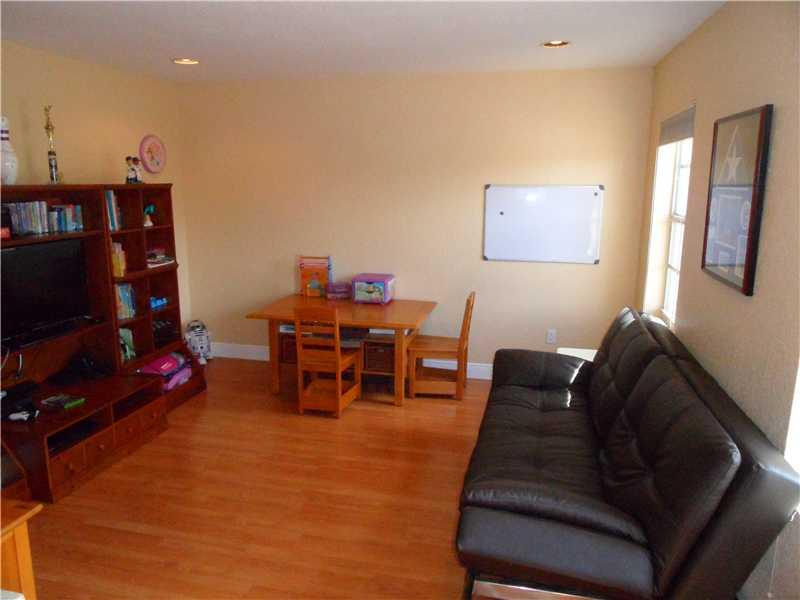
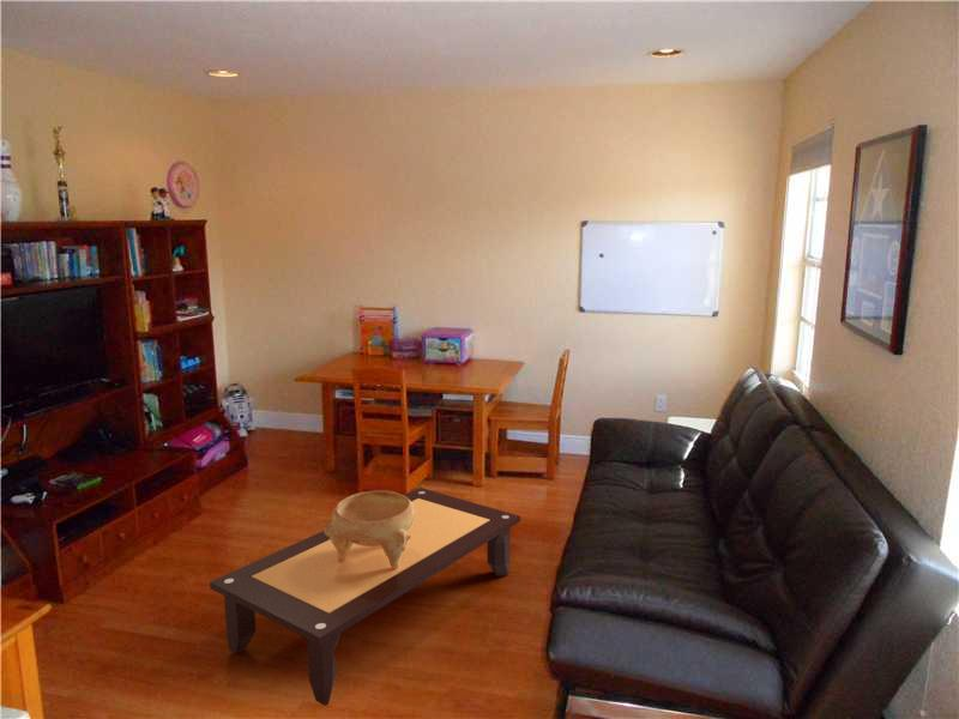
+ coffee table (381, 578)
+ decorative bowl (370, 528)
